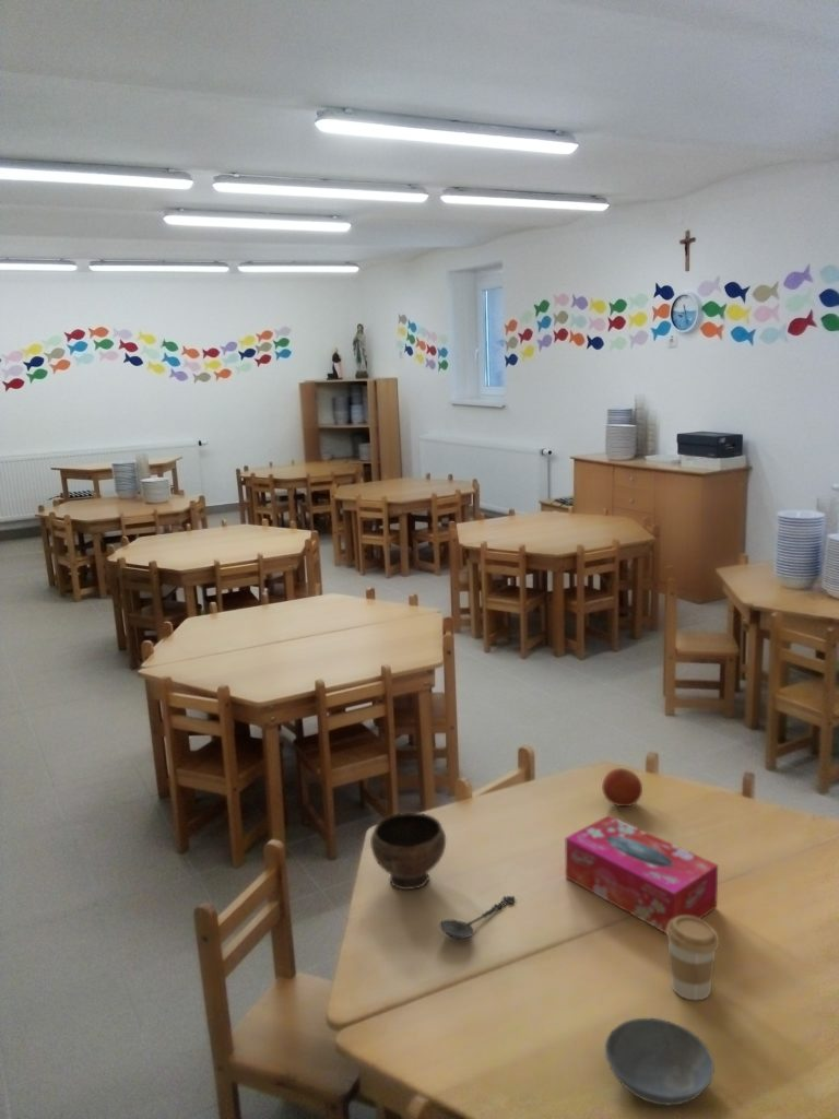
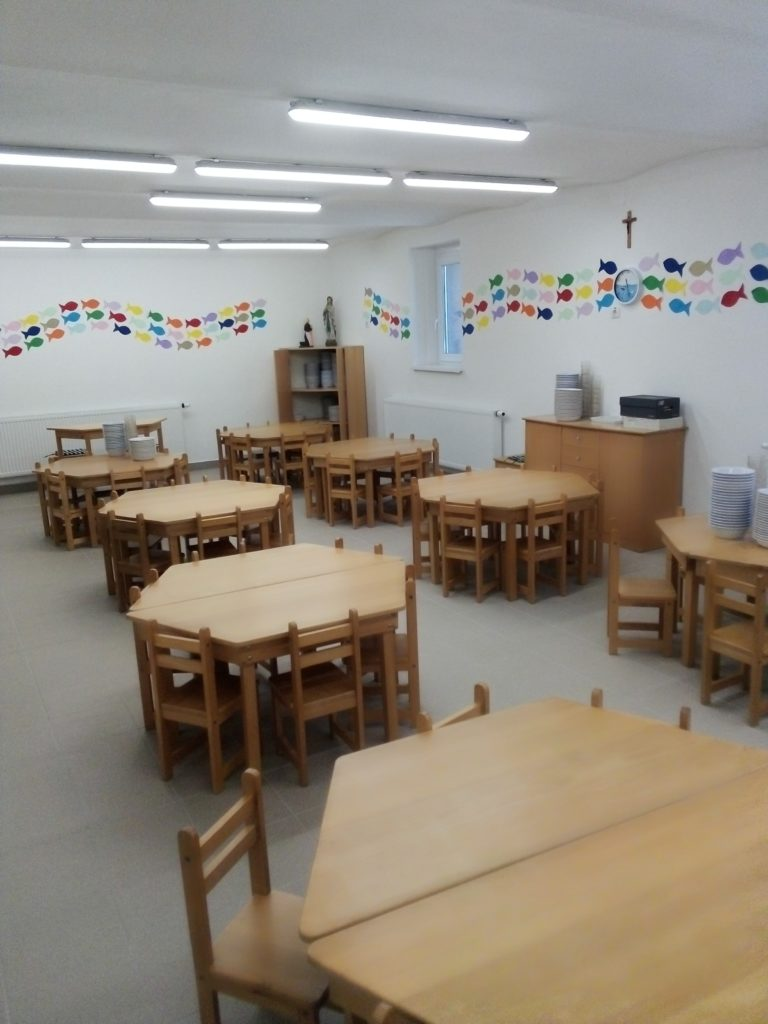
- bowl (658, 1067)
- fruit (622, 786)
- tissue box (638, 871)
- spoon (482, 915)
- coffee cup (692, 956)
- bowl (409, 853)
